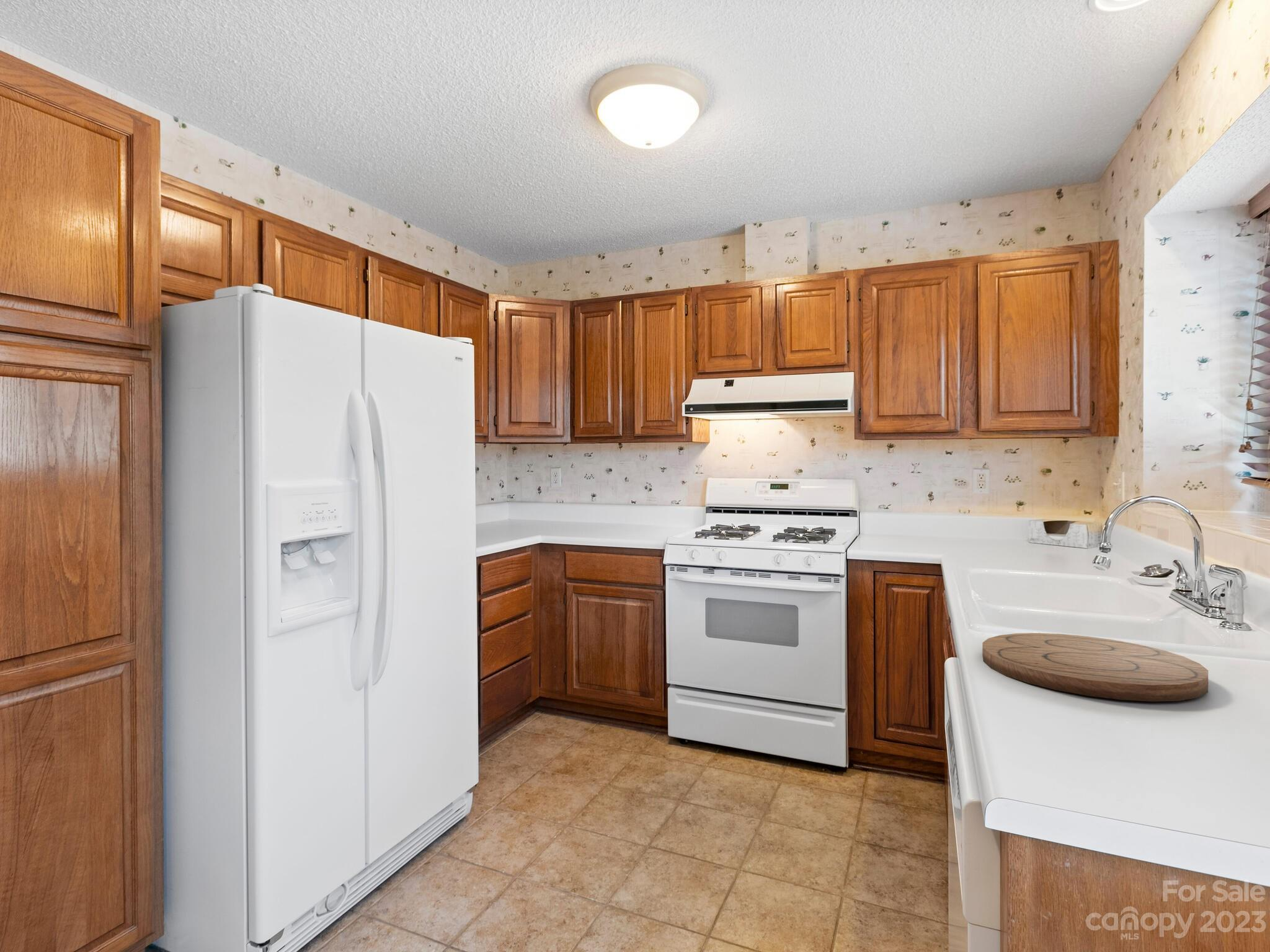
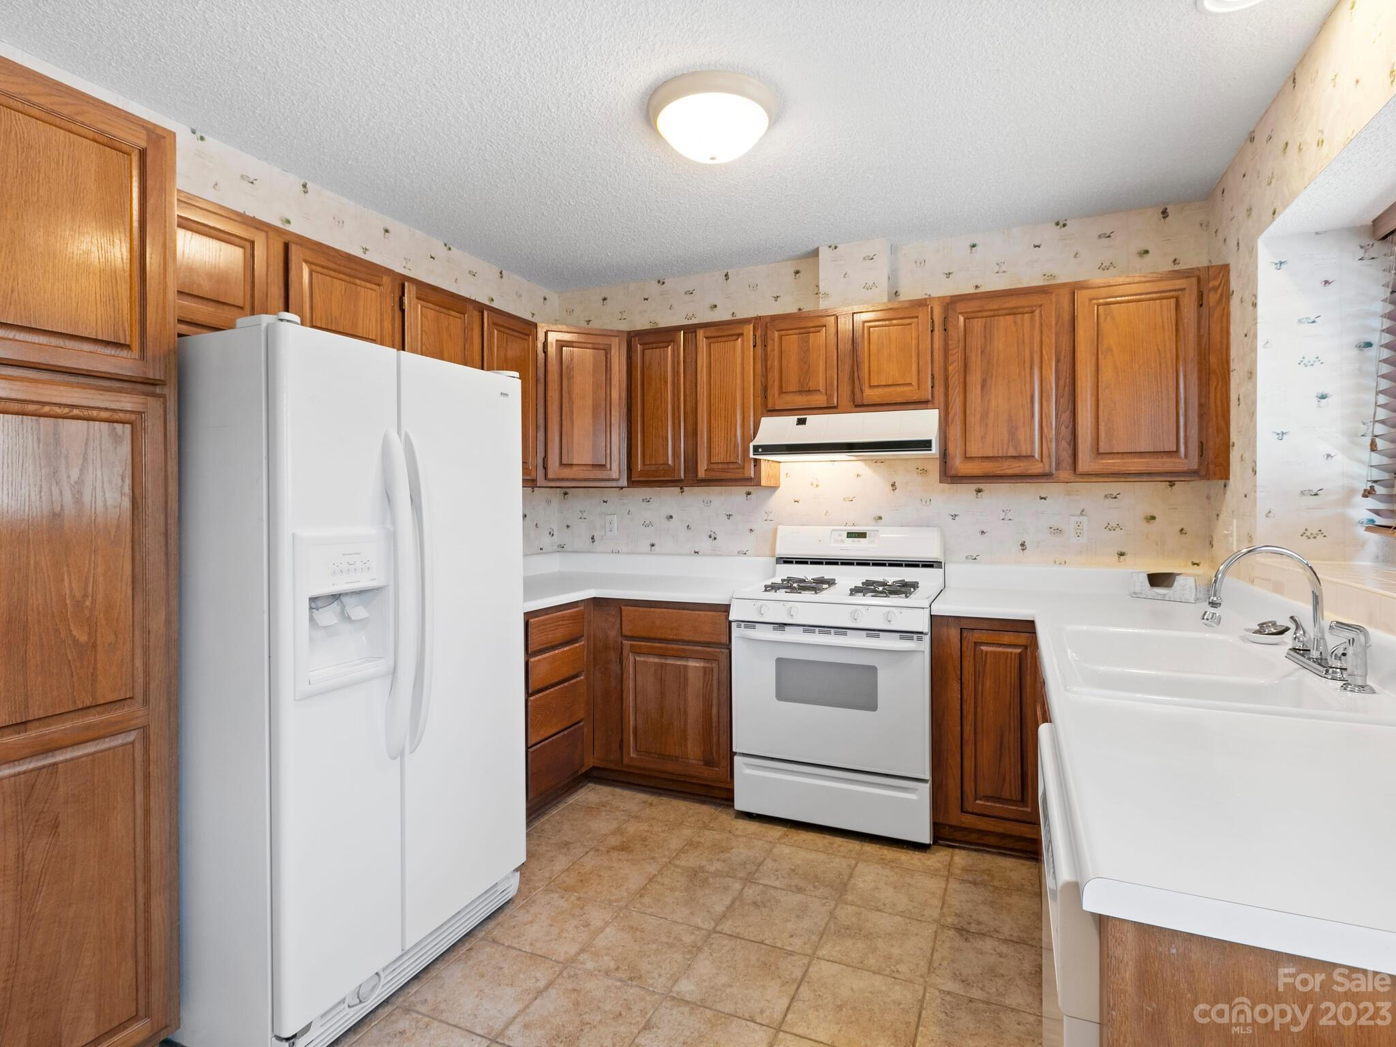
- cutting board (1086, 662)
